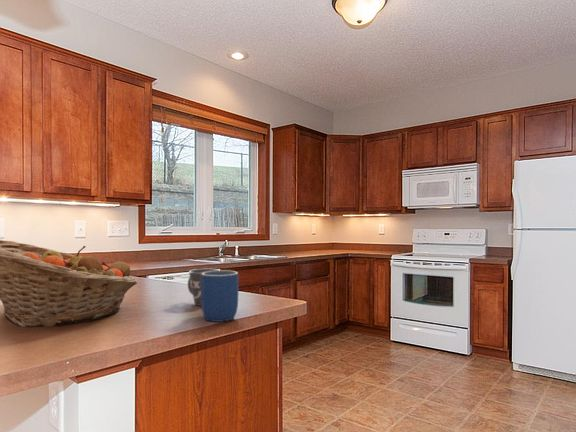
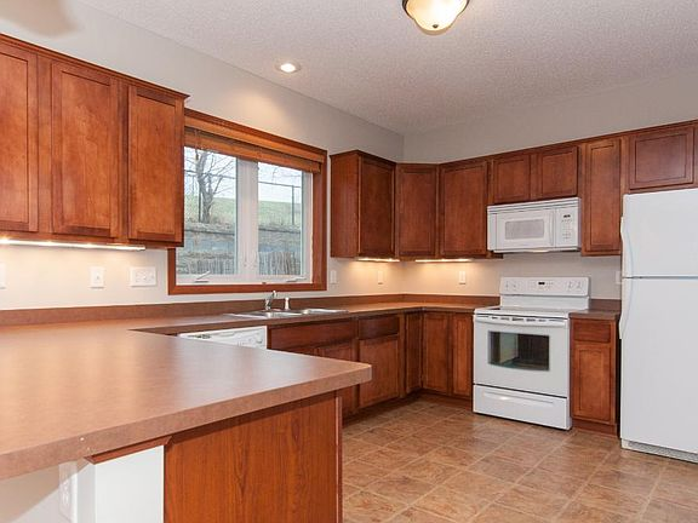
- mug (200, 286)
- fruit basket (58, 274)
- mug (218, 294)
